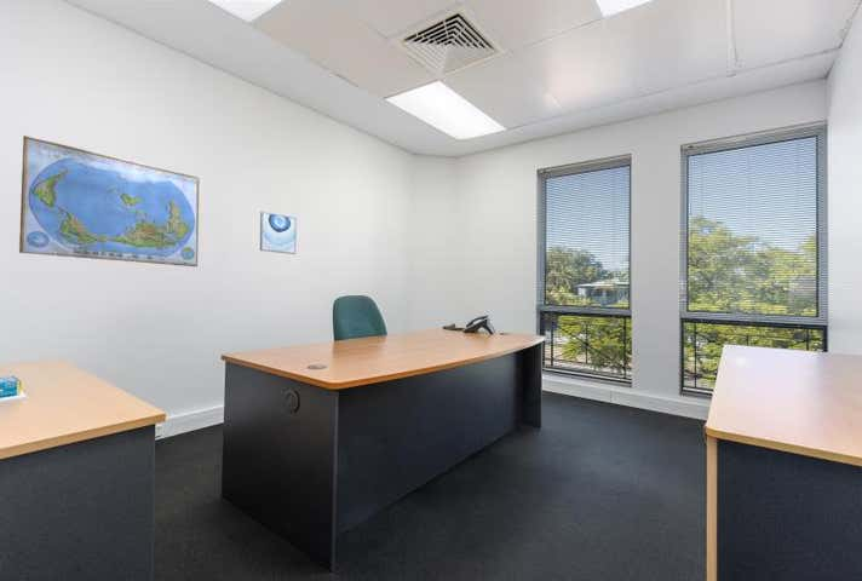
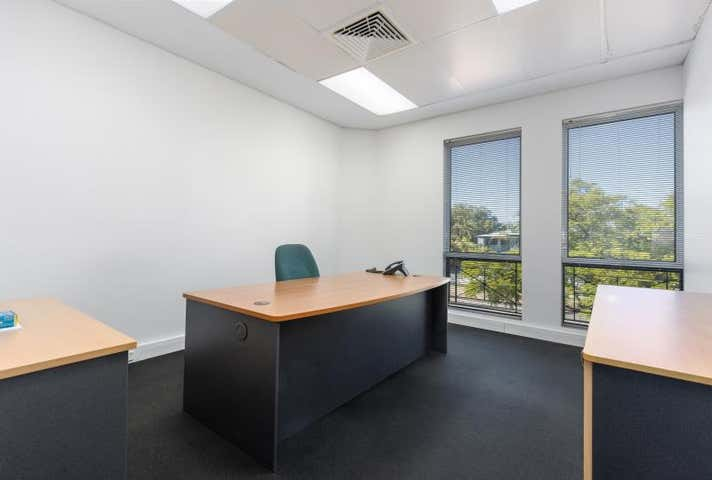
- wall art (278, 234)
- world map (122, 209)
